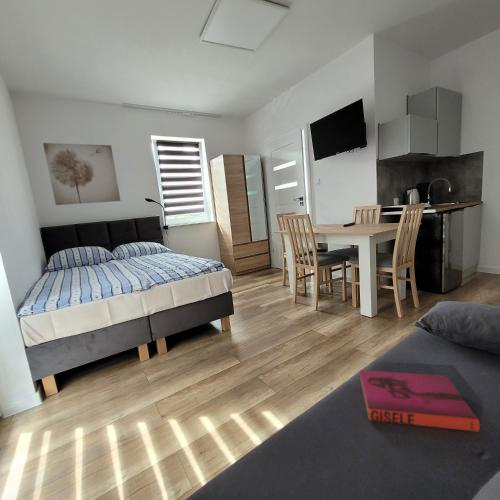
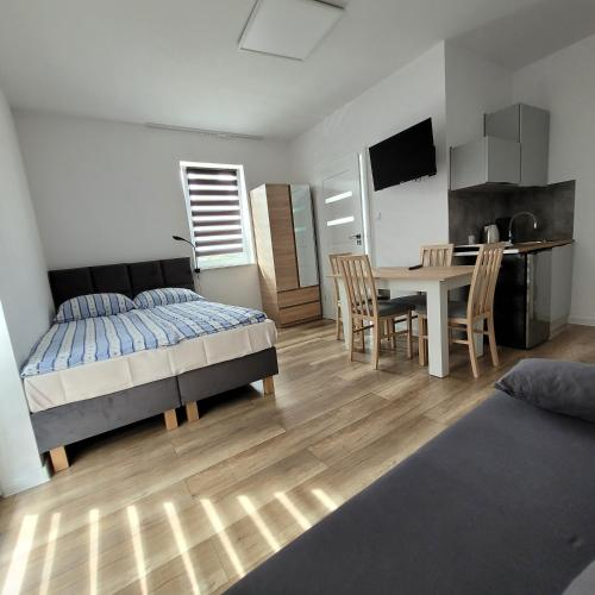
- hardback book (410, 396)
- wall art (84, 174)
